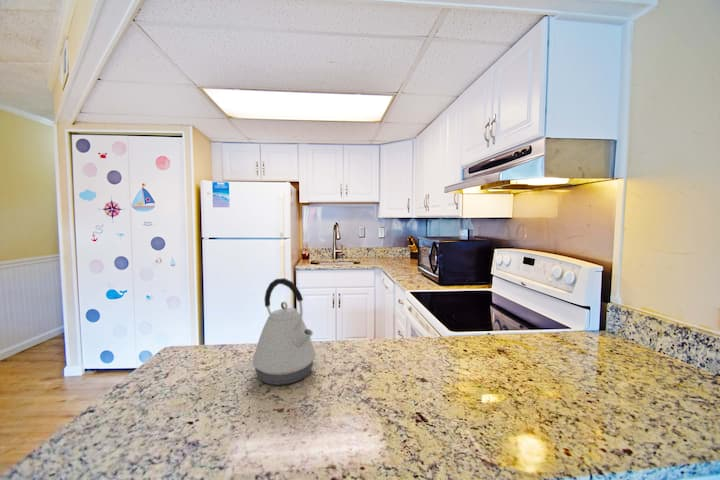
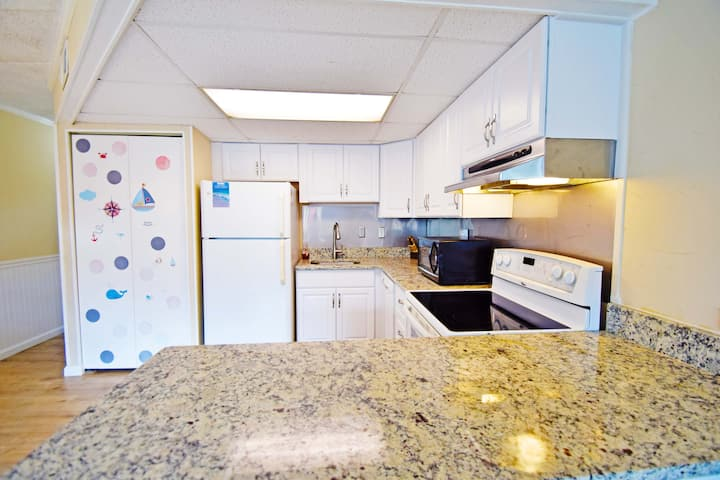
- kettle (285, 326)
